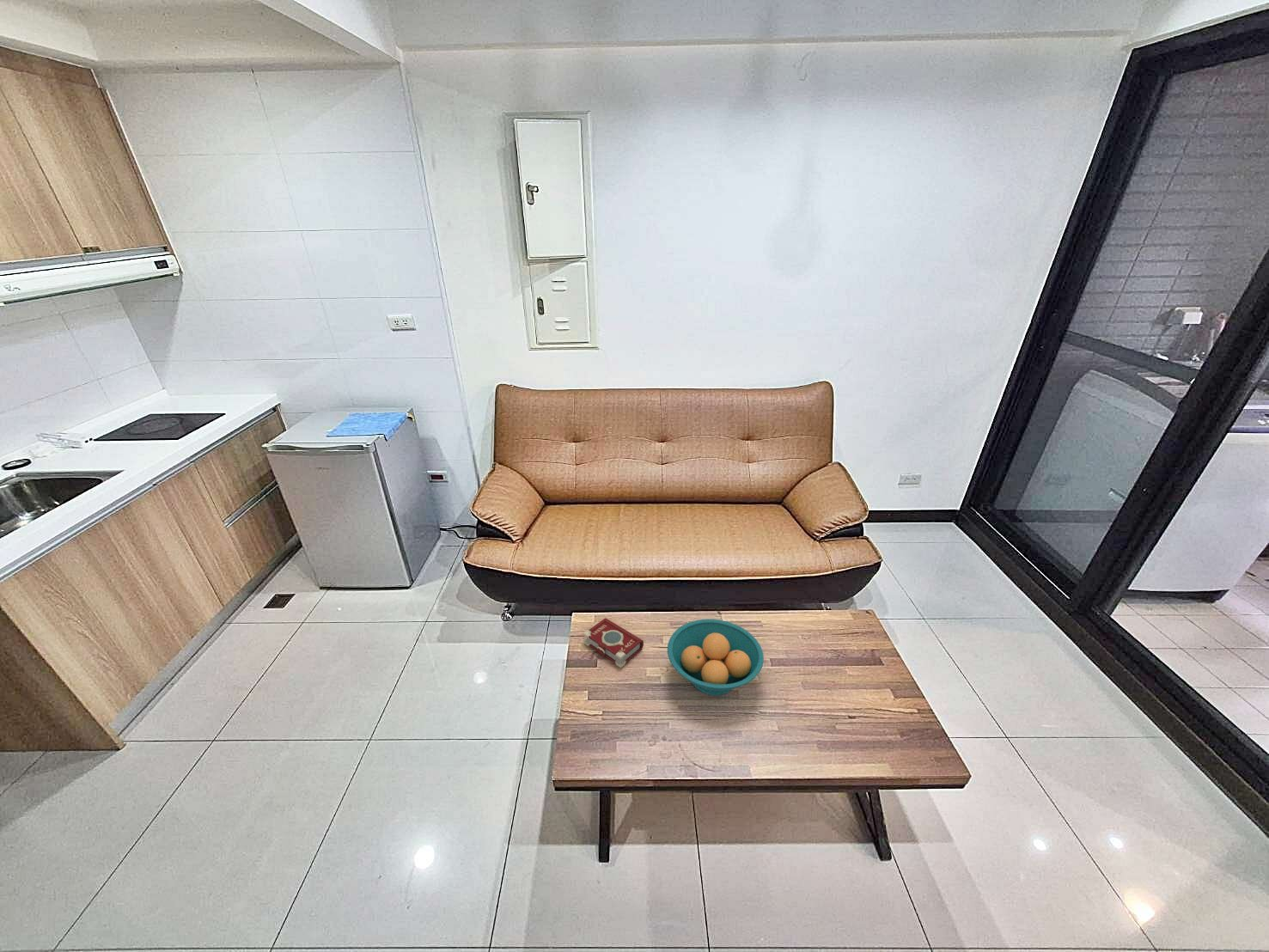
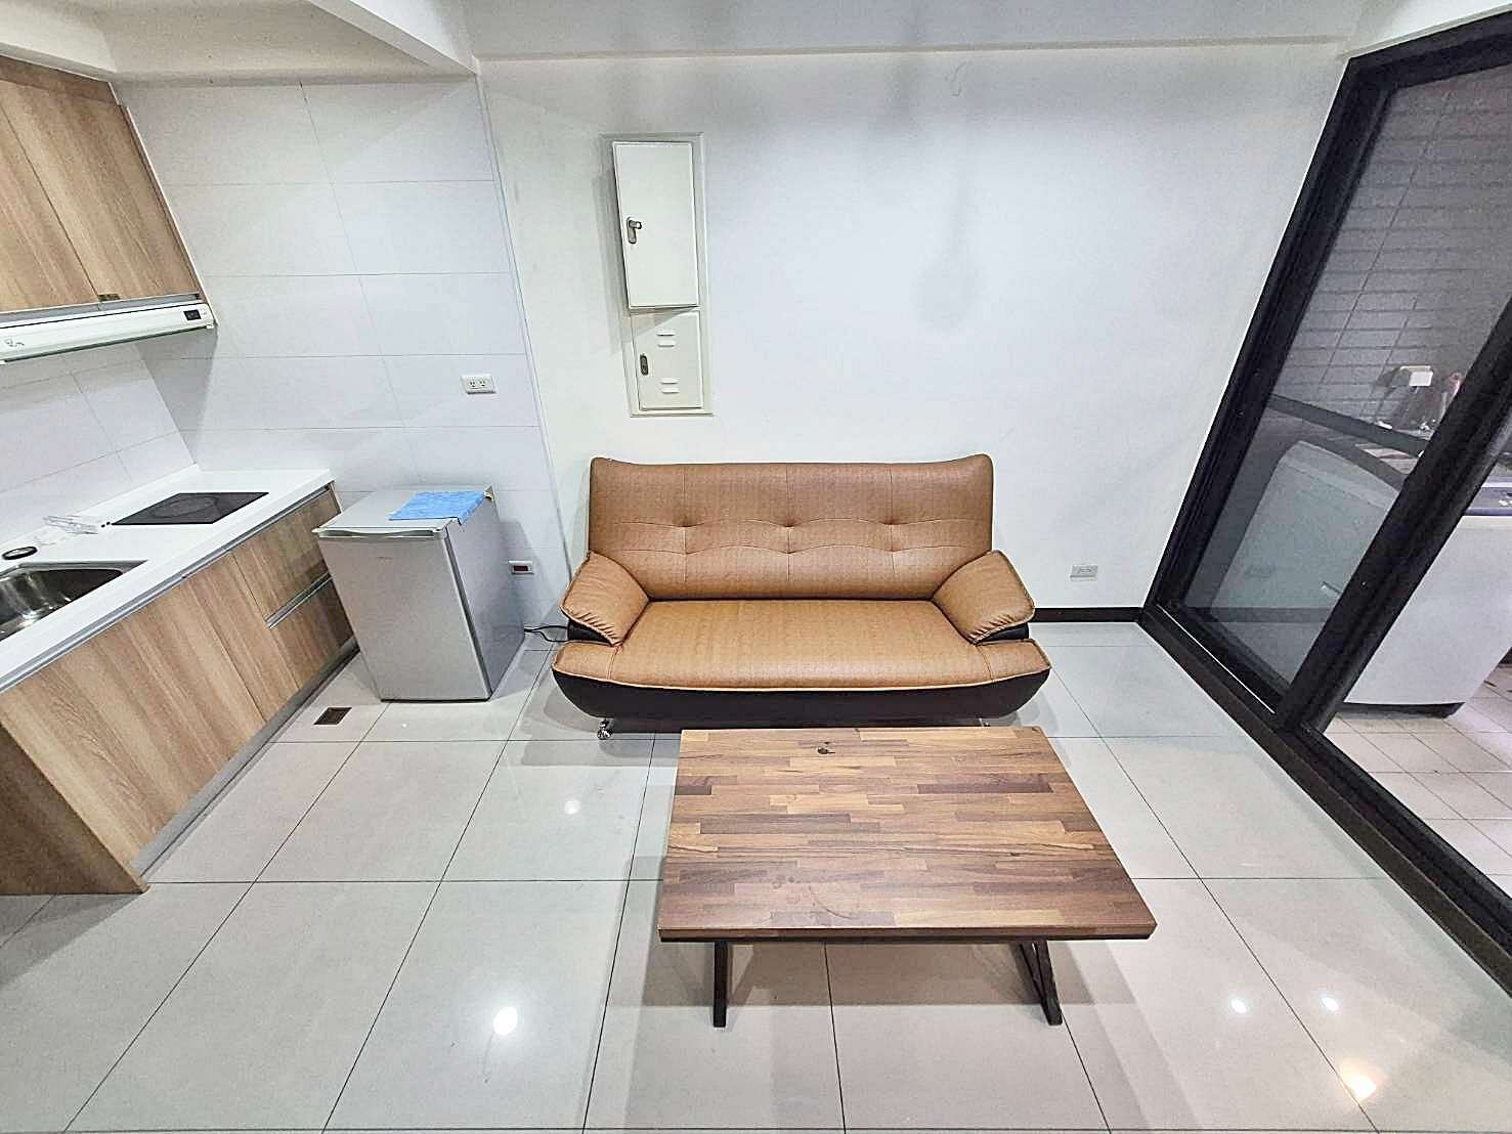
- book (610, 638)
- fruit bowl (714, 658)
